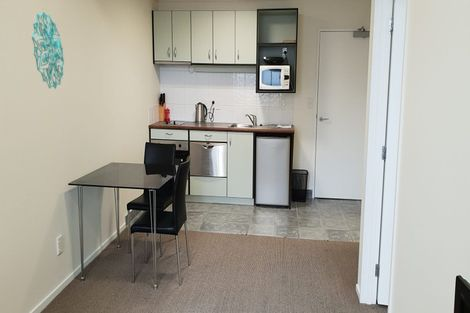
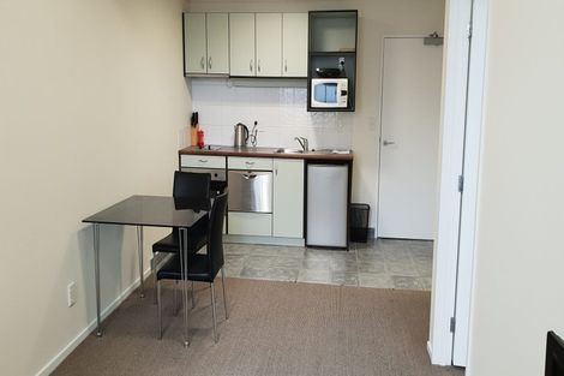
- wall decoration (49, 51)
